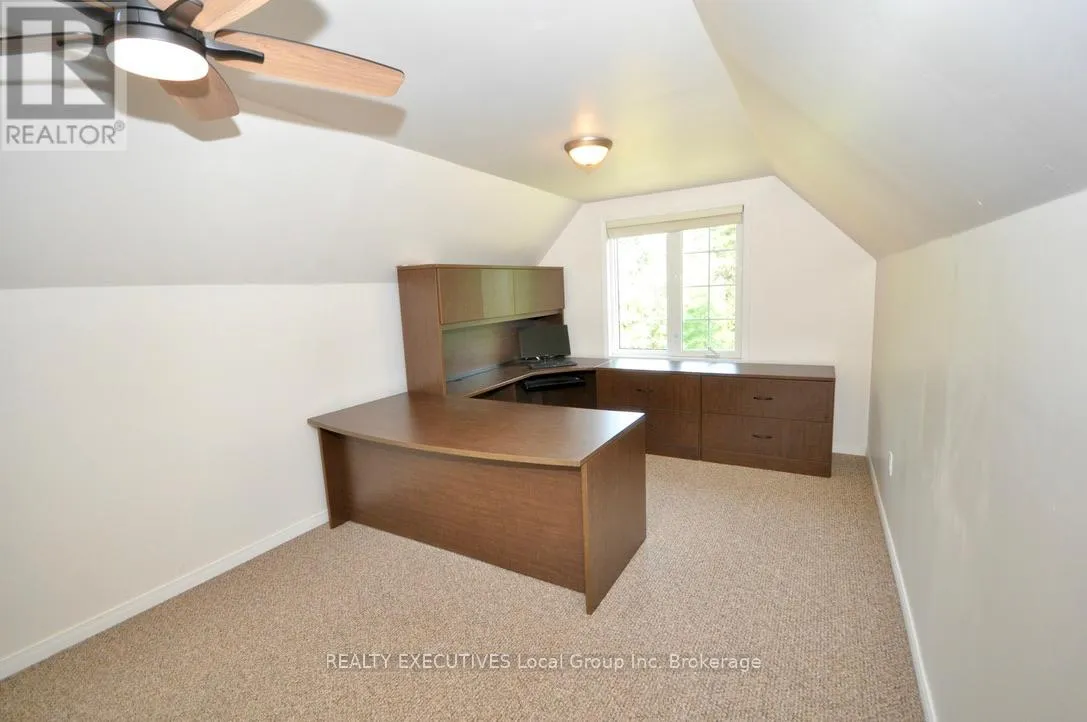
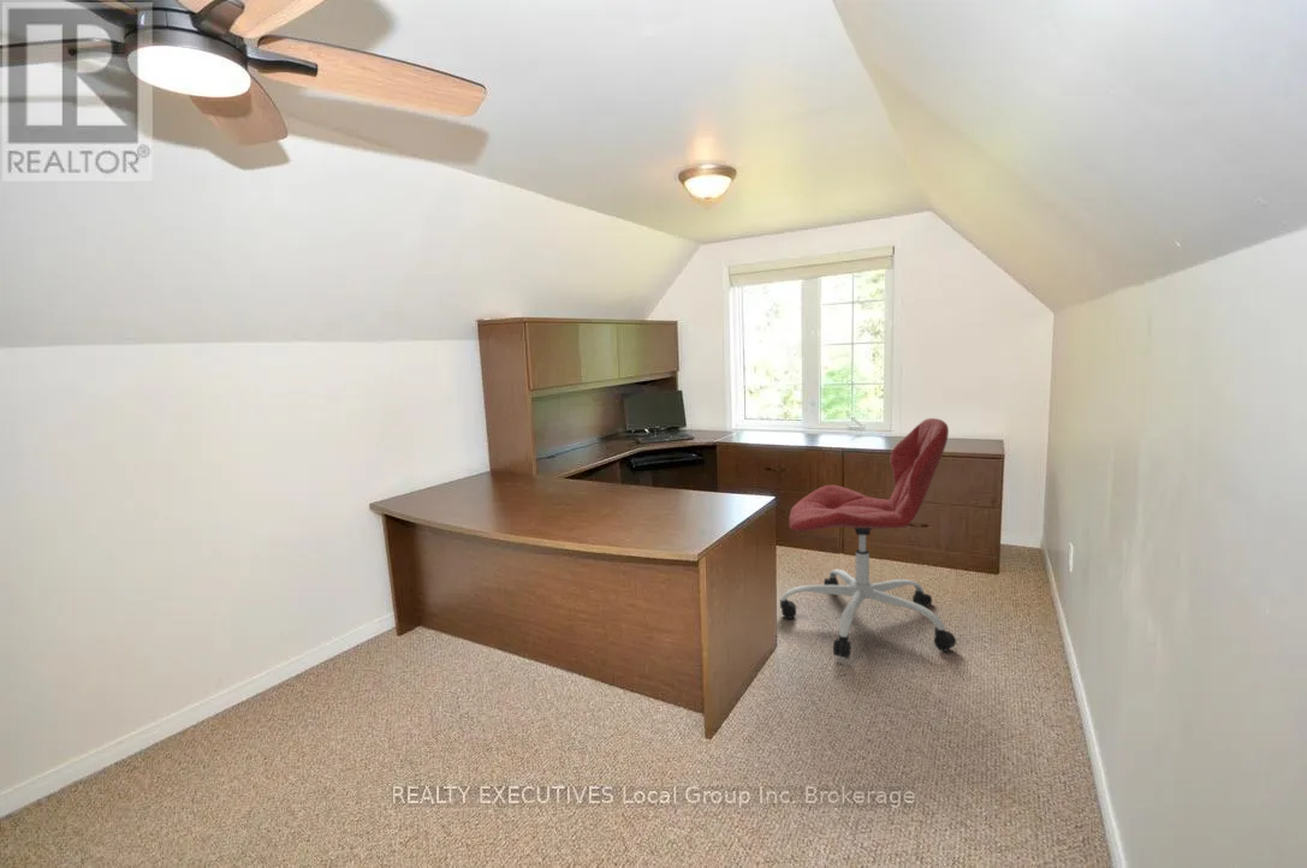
+ office chair (859, 522)
